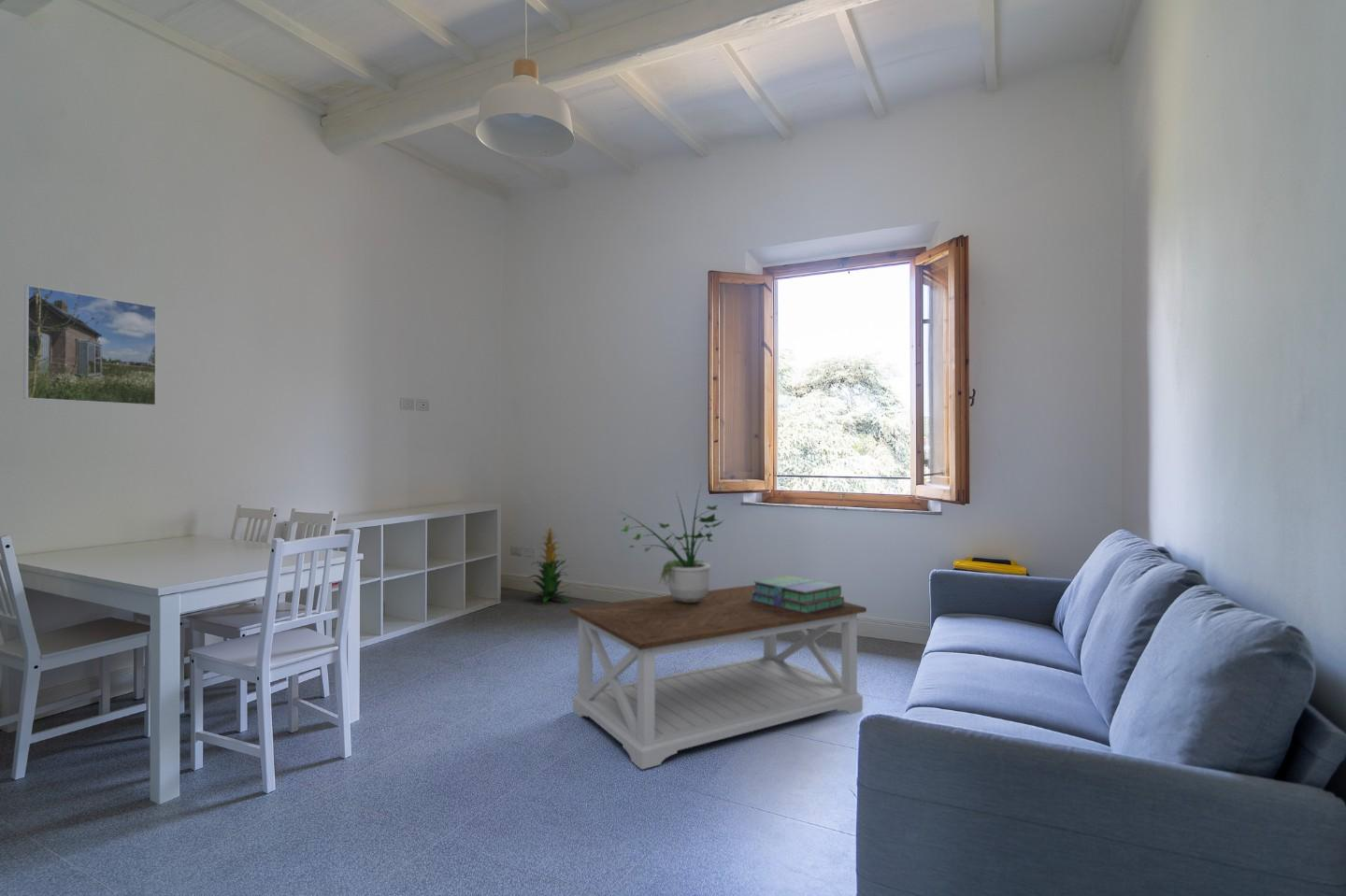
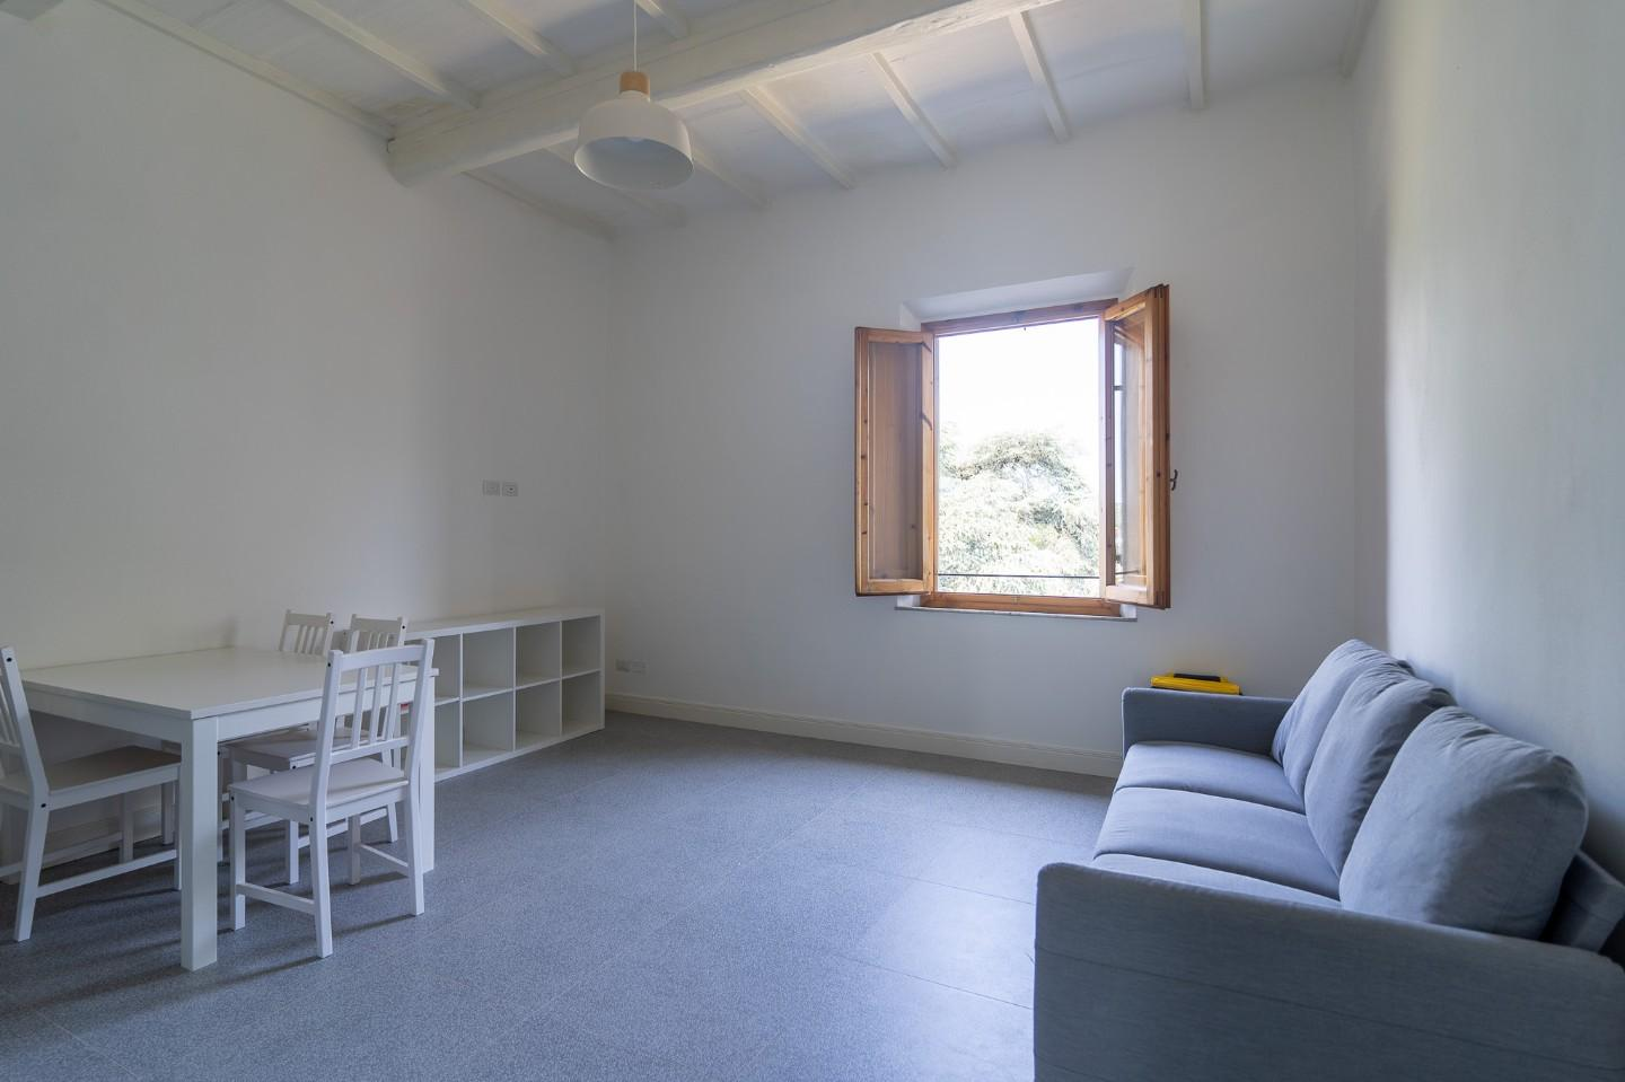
- stack of books (796, 591)
- indoor plant (550, 562)
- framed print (94, 349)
- potted plant (674, 539)
- coffee table (718, 665)
